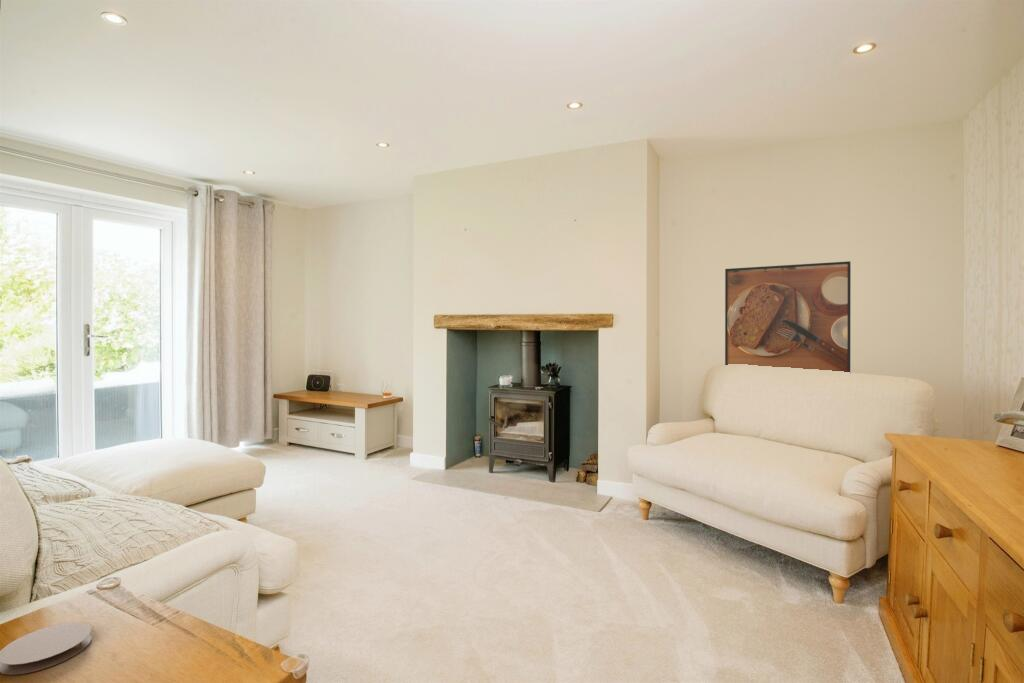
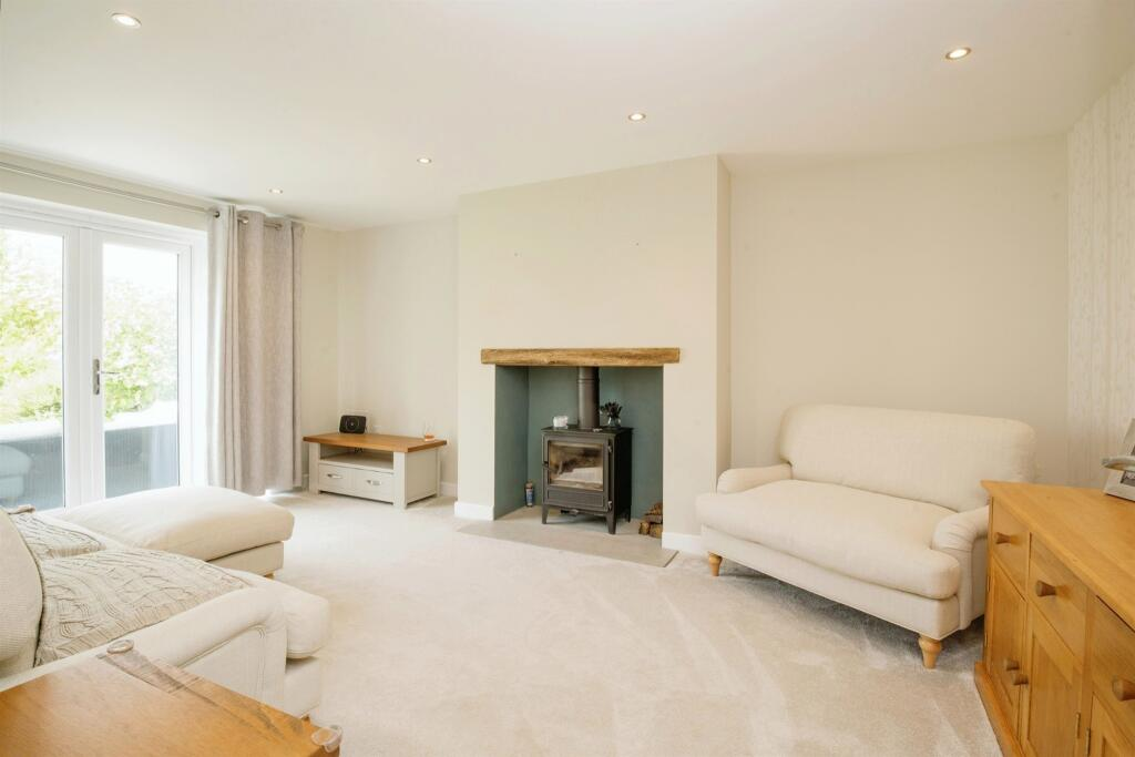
- coaster (46, 646)
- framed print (784, 320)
